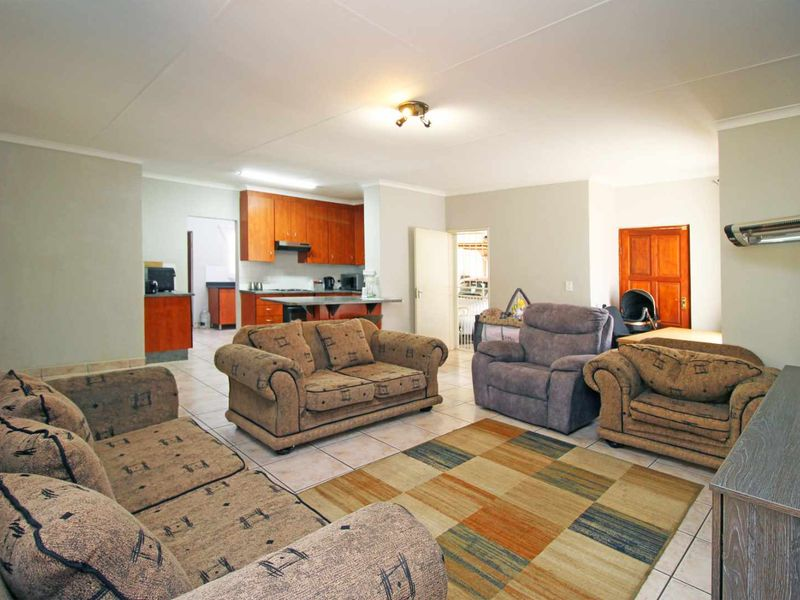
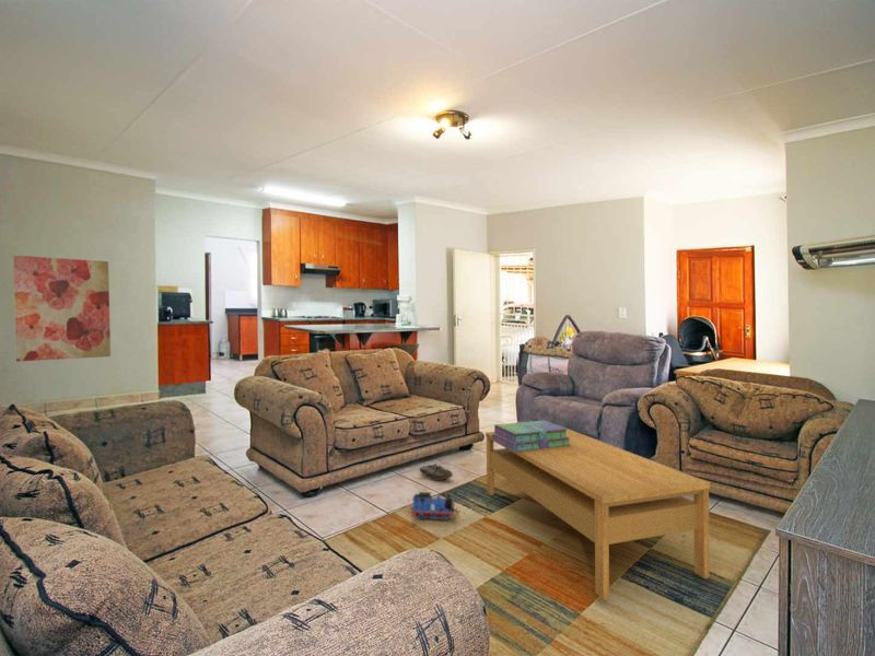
+ coffee table (576, 491)
+ shoe (435, 470)
+ wall art (65, 308)
+ stack of books (529, 434)
+ toy train (434, 505)
